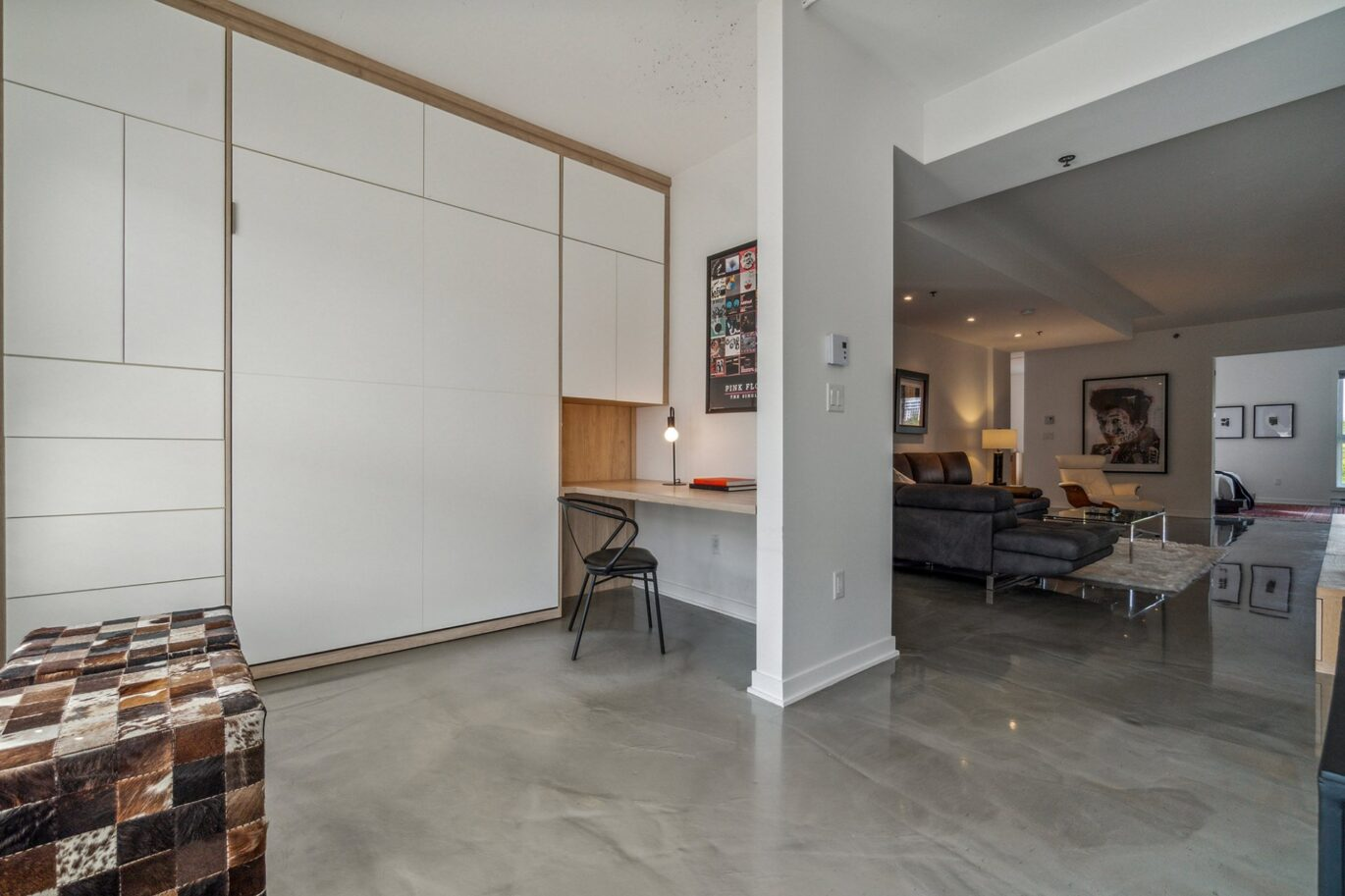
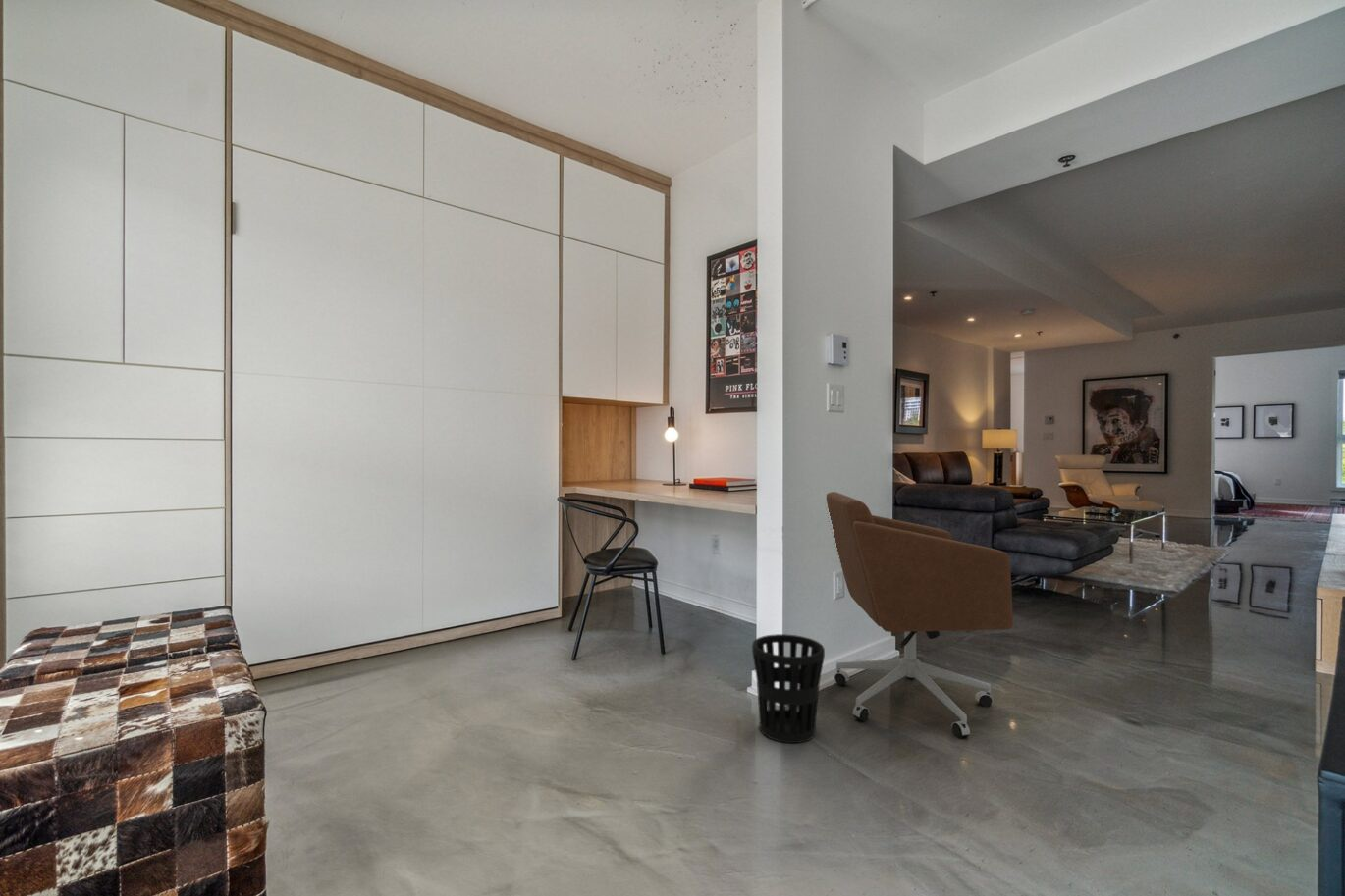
+ wastebasket (787, 689)
+ office chair (912, 600)
